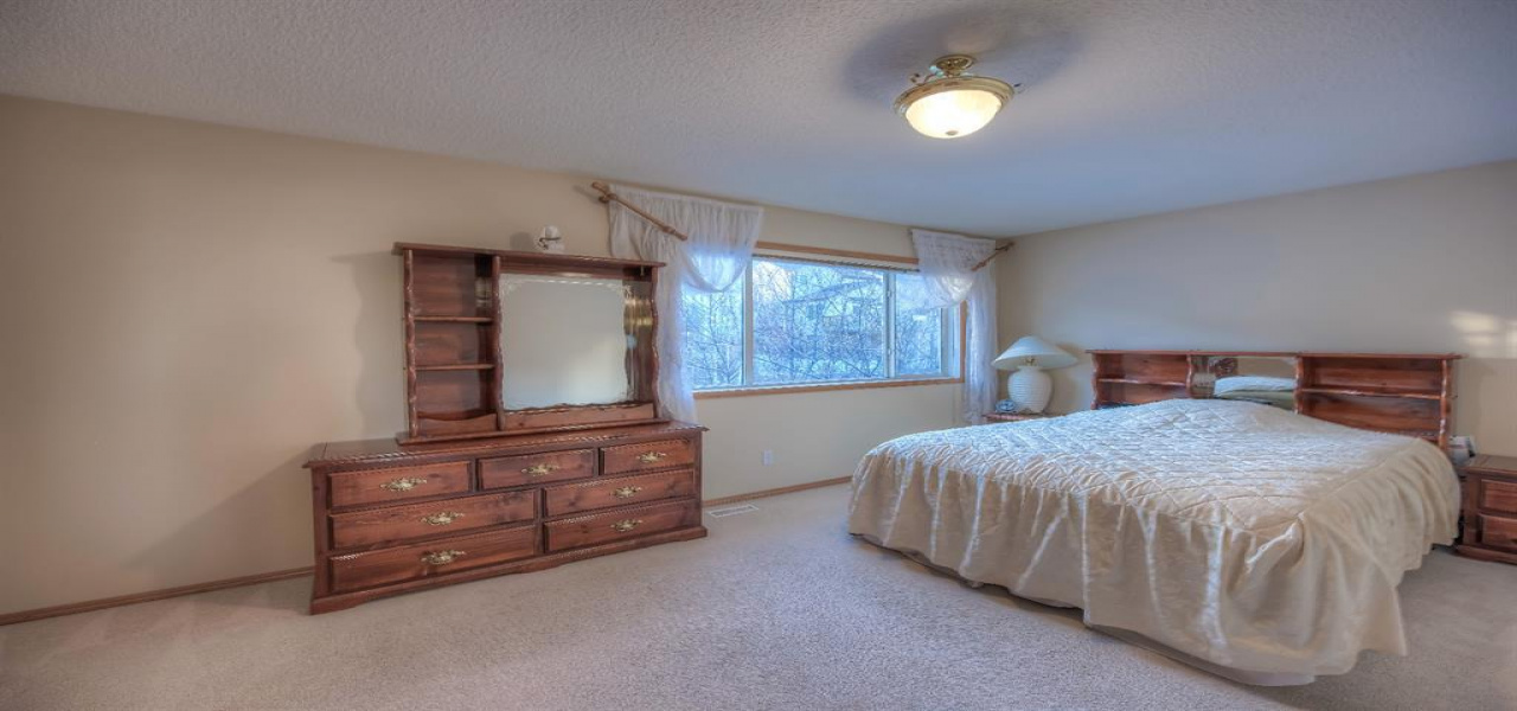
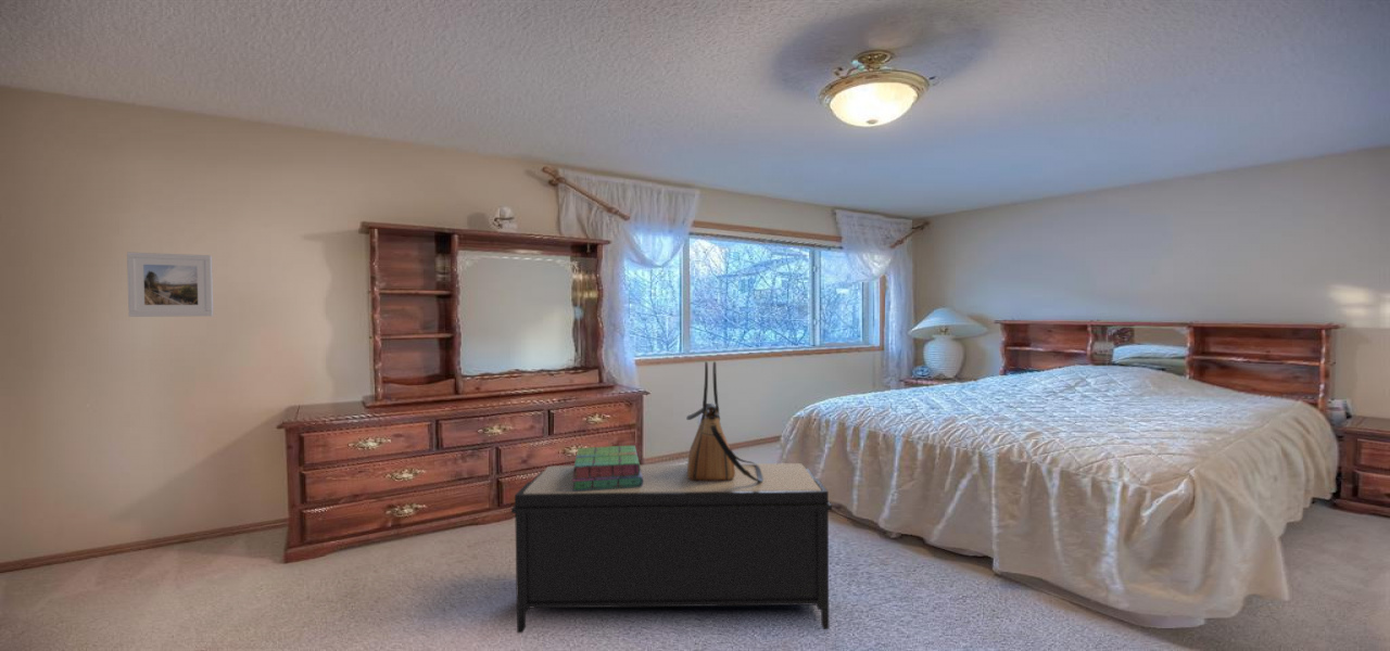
+ bench (673, 540)
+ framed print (172, 284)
+ stack of books (607, 464)
+ tote bag (719, 418)
